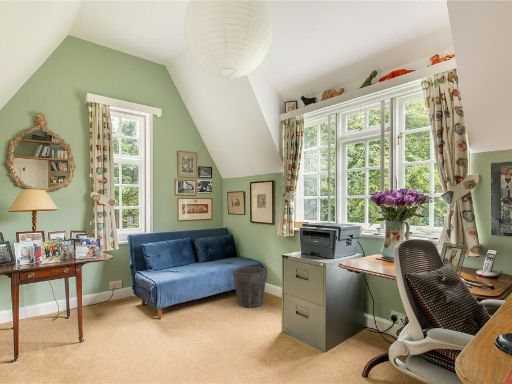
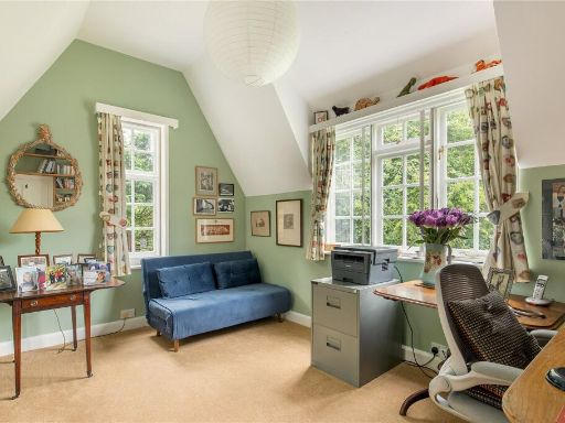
- waste bin (250, 286)
